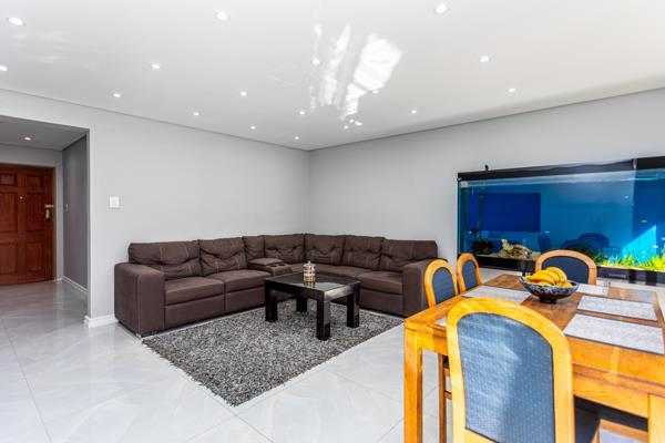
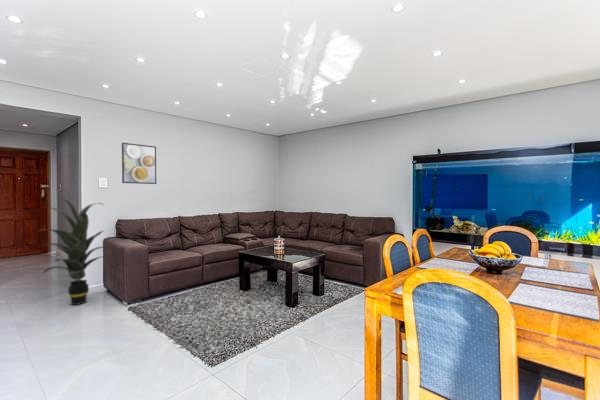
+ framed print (139, 164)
+ indoor plant (72, 250)
